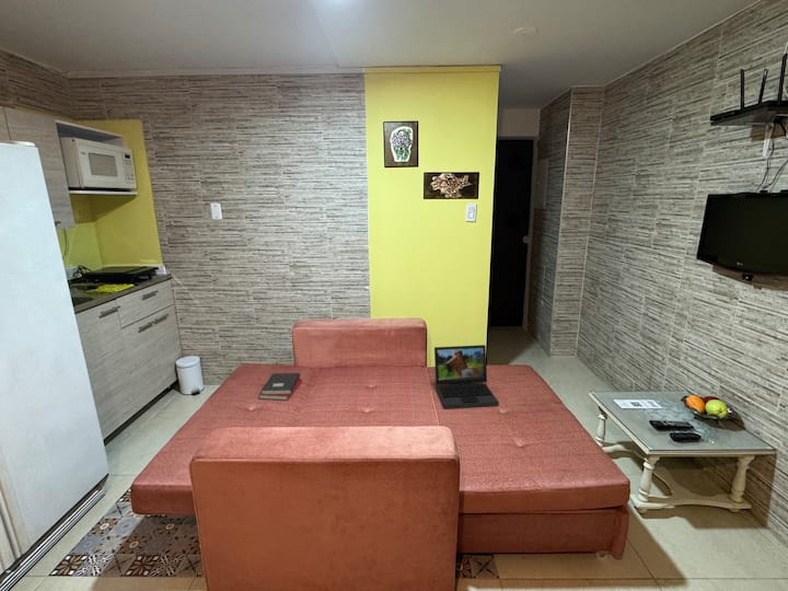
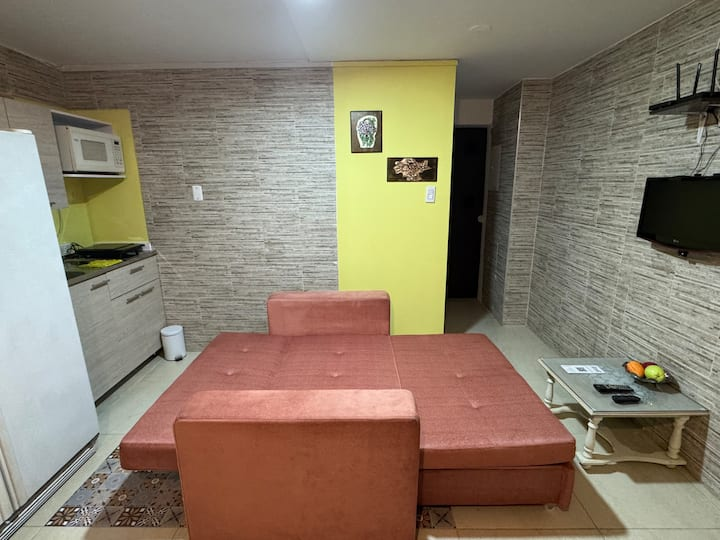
- laptop (465, 374)
- hardback book (281, 385)
